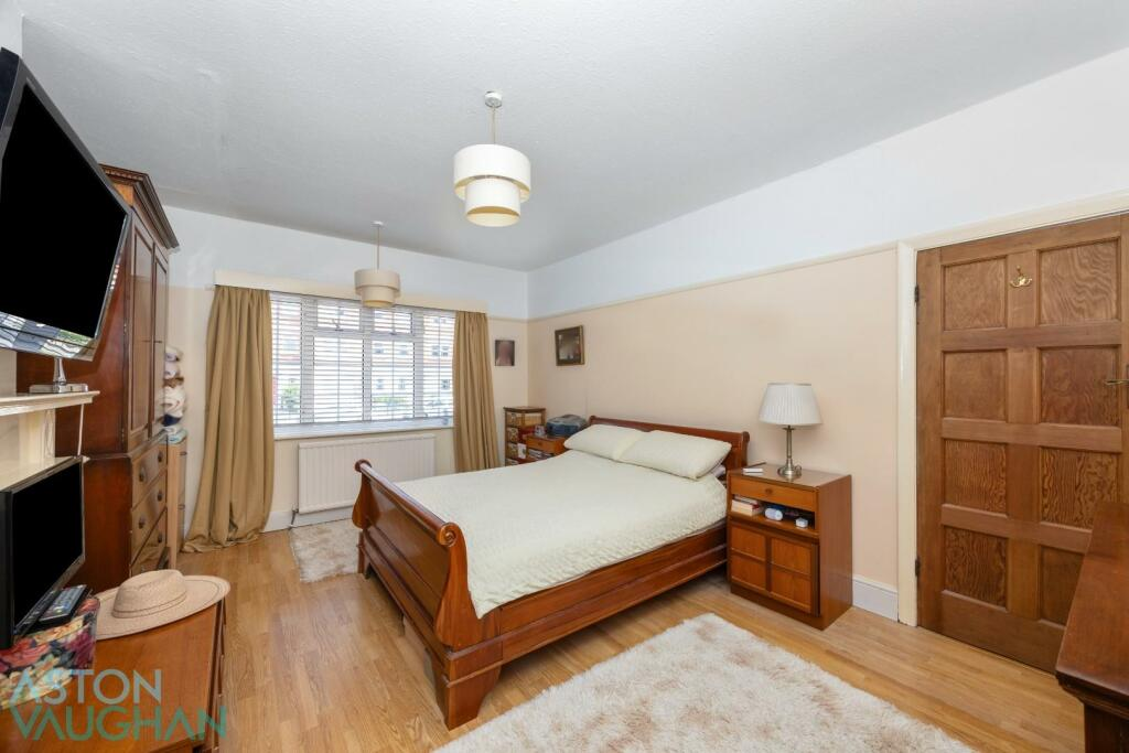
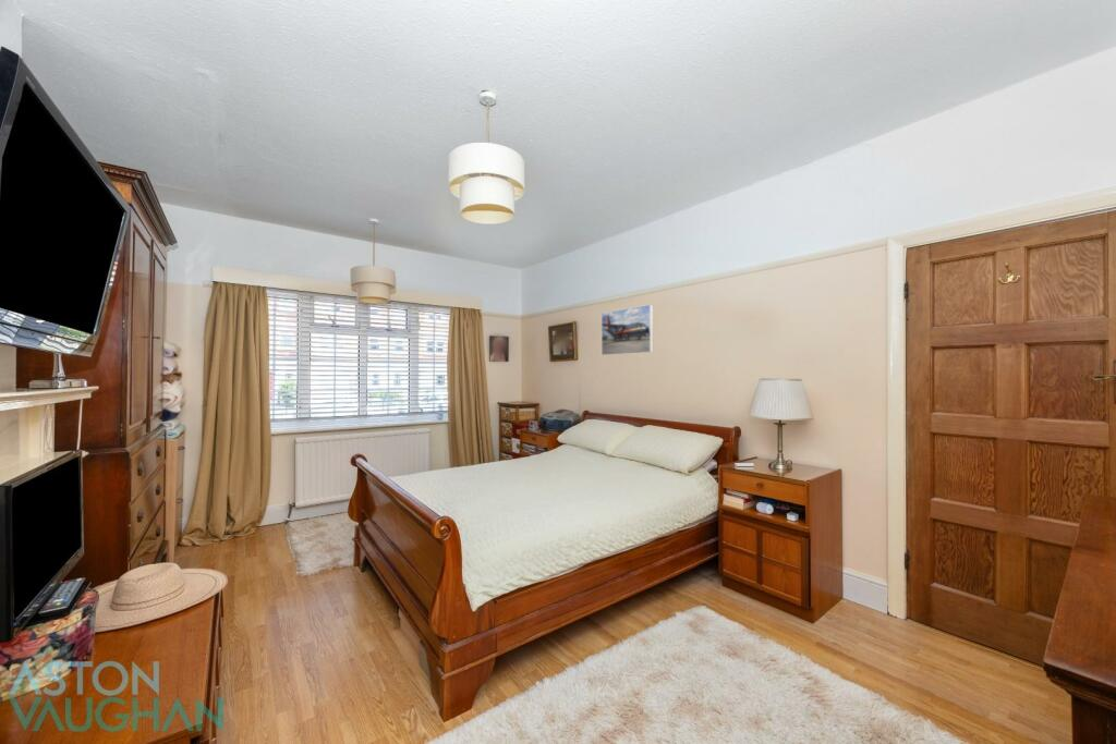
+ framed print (626, 331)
